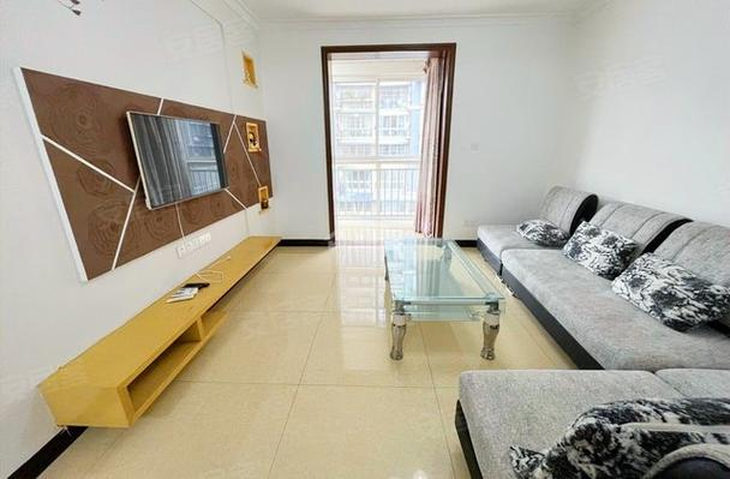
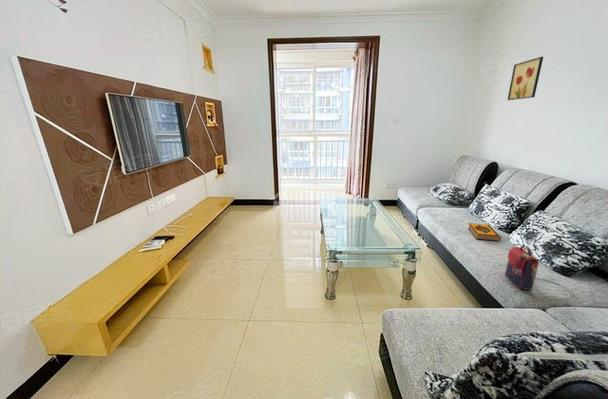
+ hardback book (483, 231)
+ wall art (524, 80)
+ handbag (537, 267)
